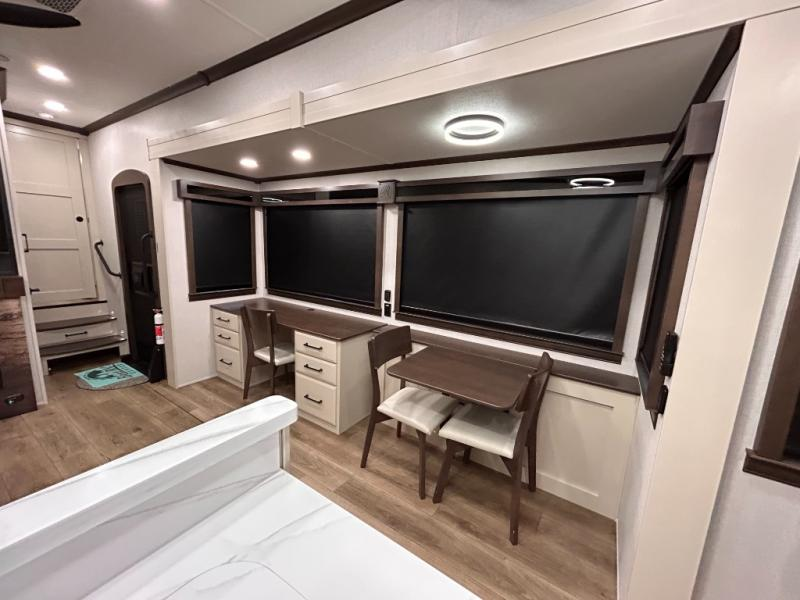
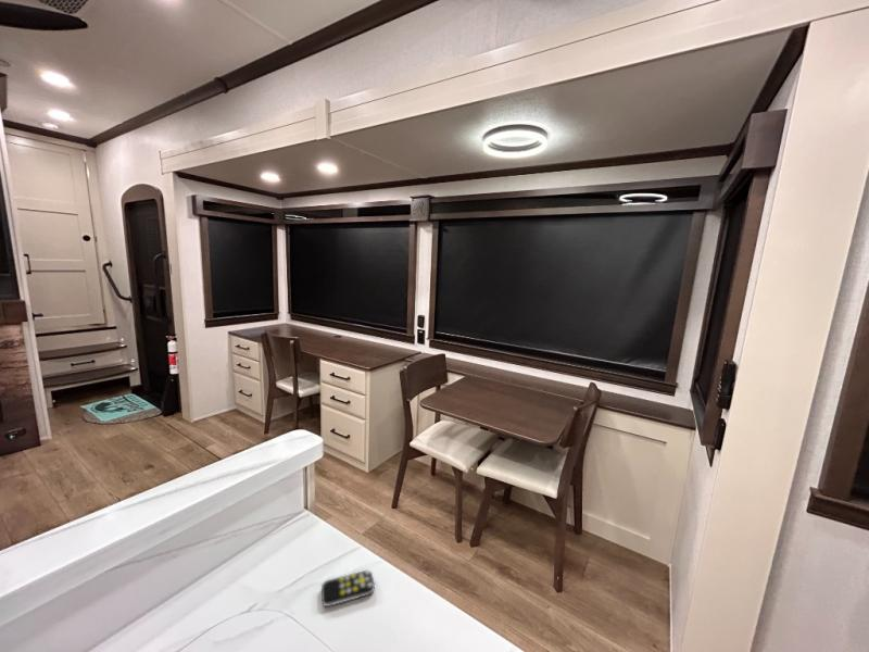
+ remote control (348, 587)
